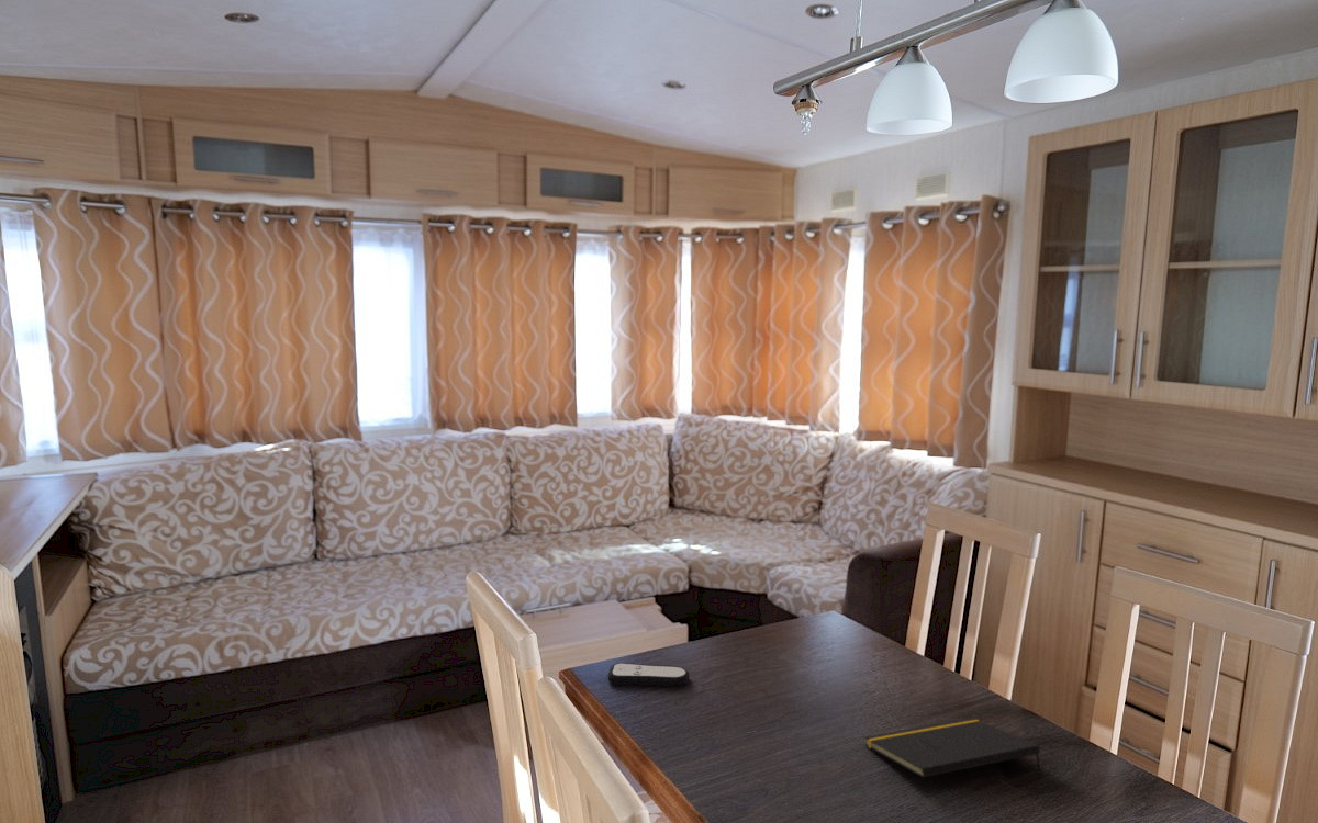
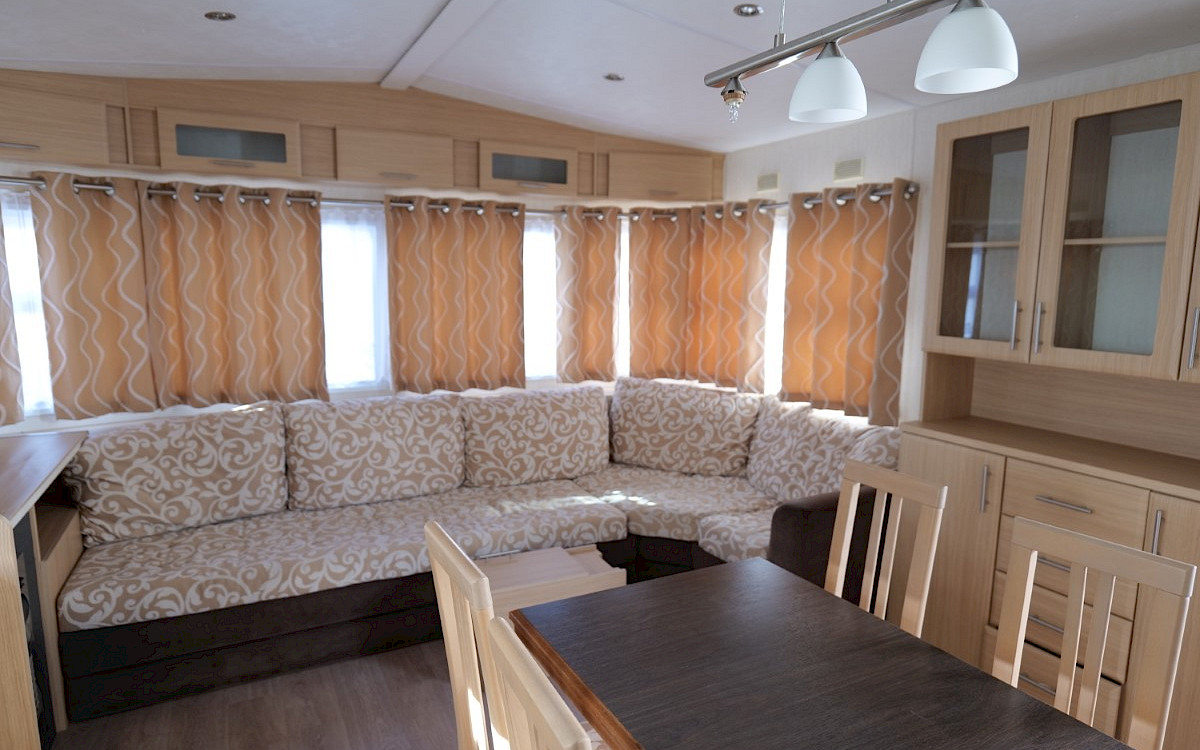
- notepad (949, 745)
- remote control (648, 674)
